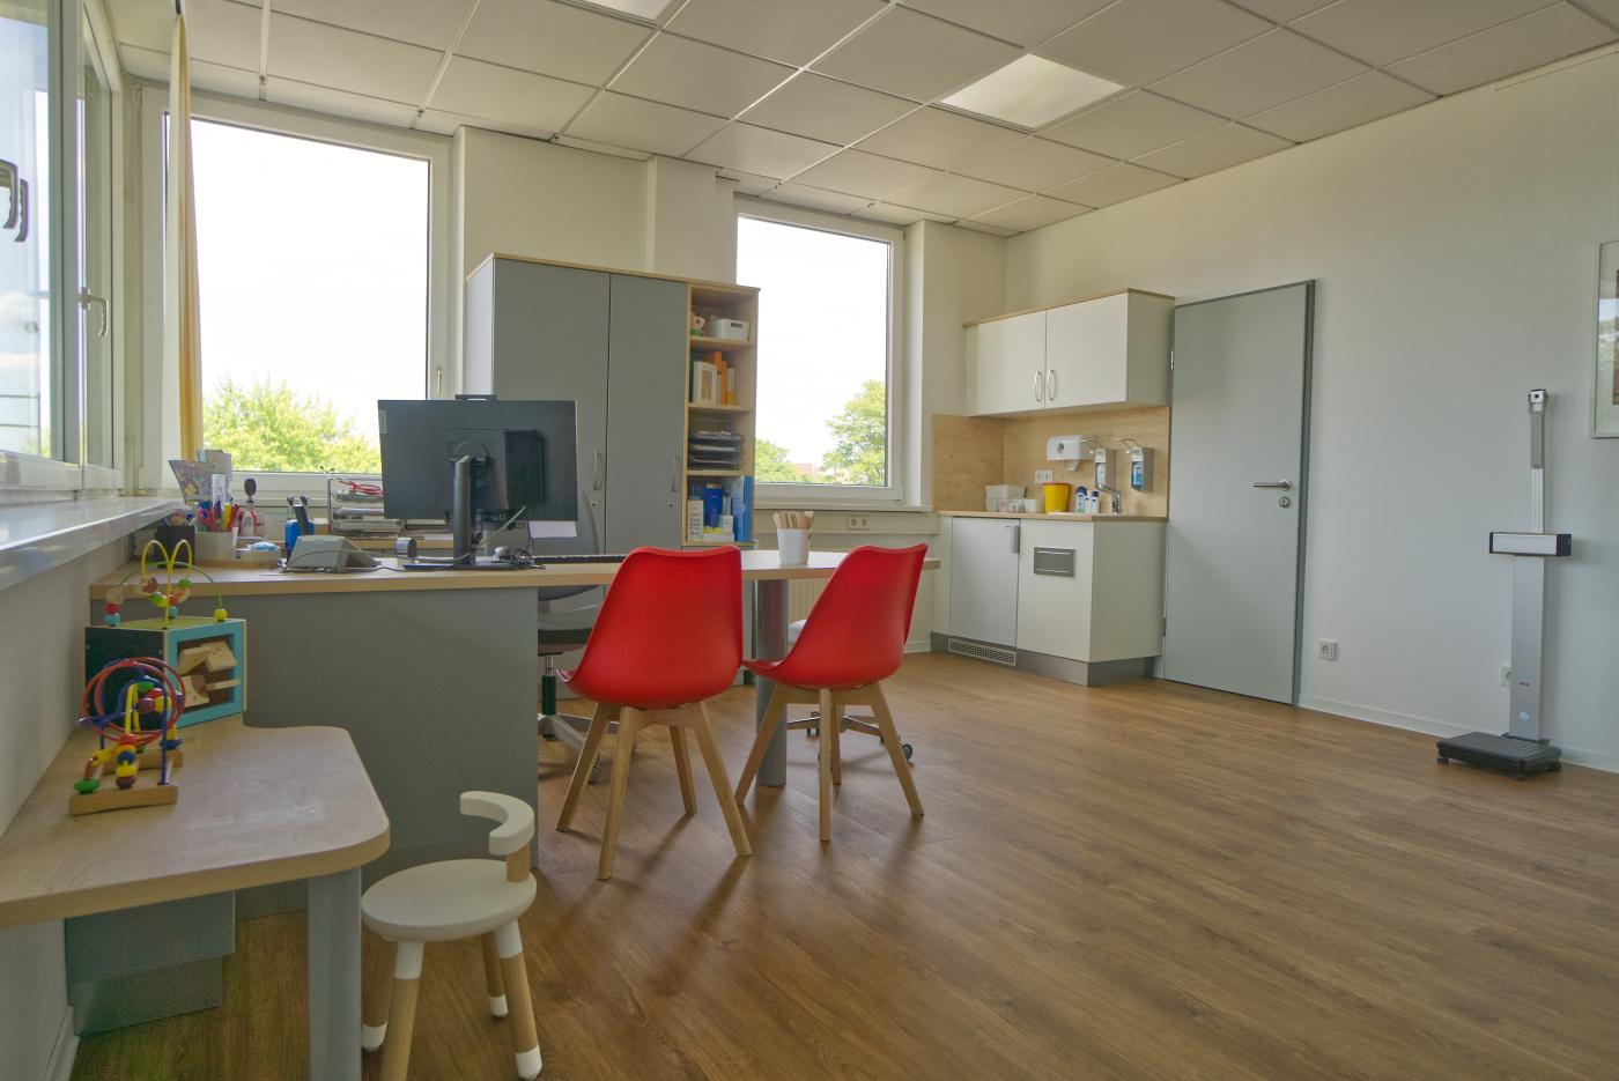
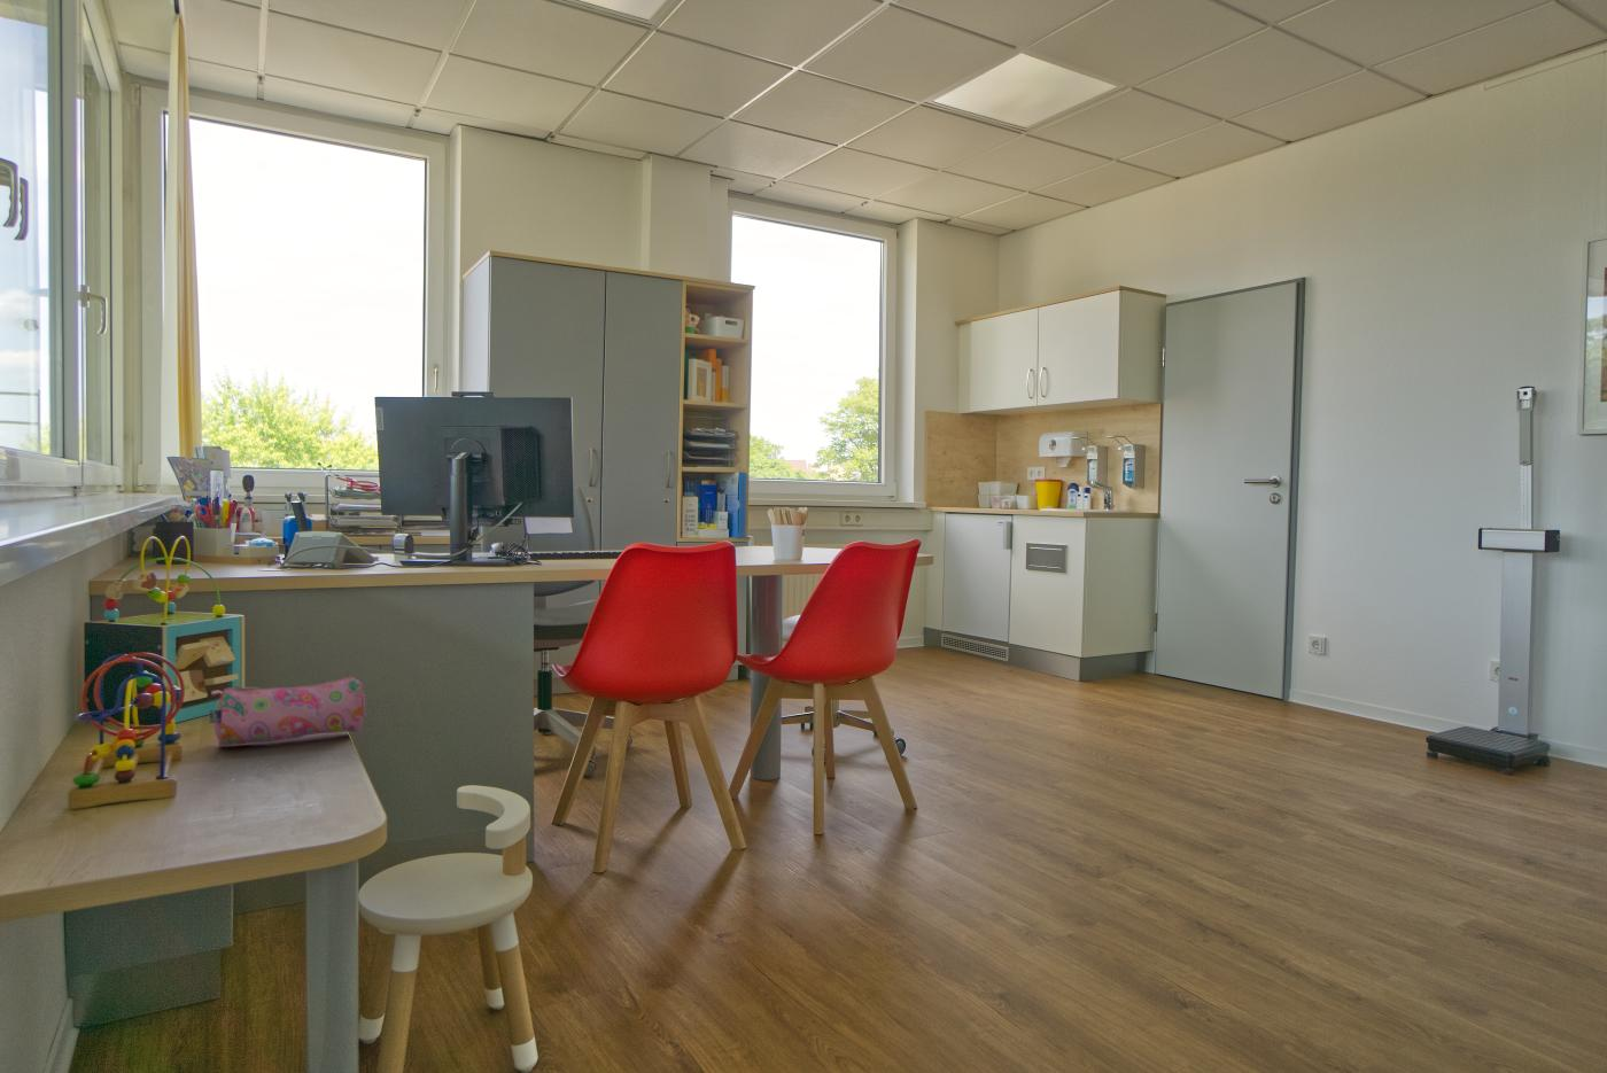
+ pencil case (291, 710)
